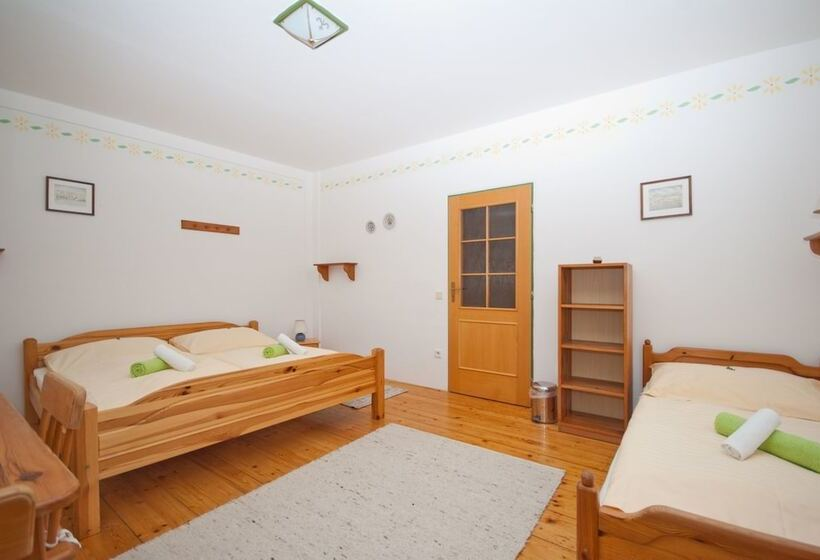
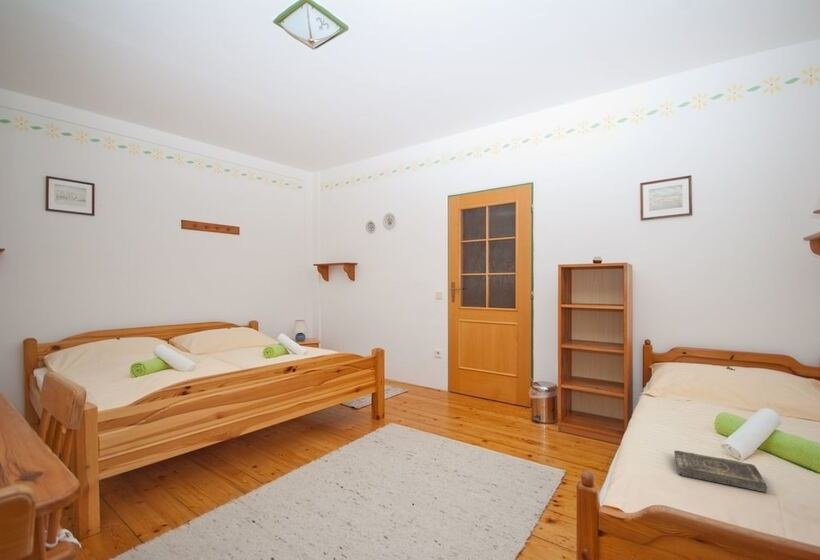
+ book (716, 469)
